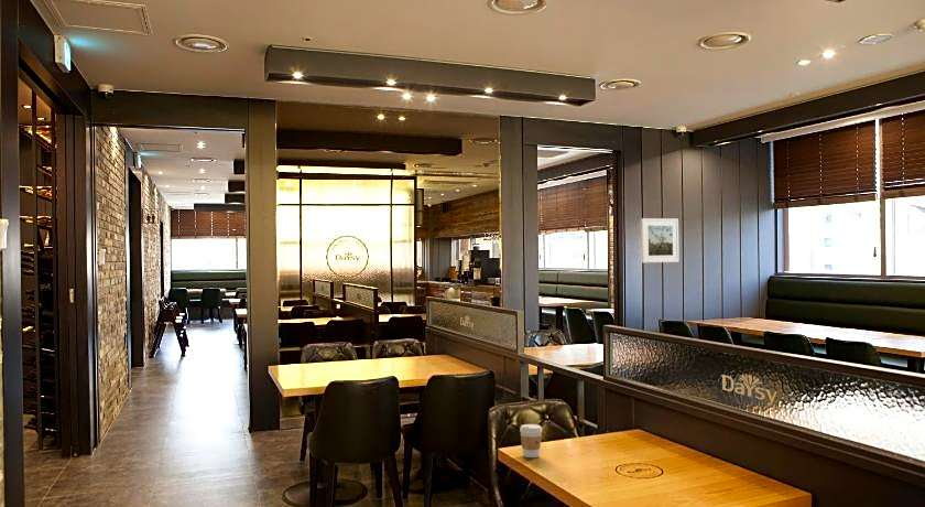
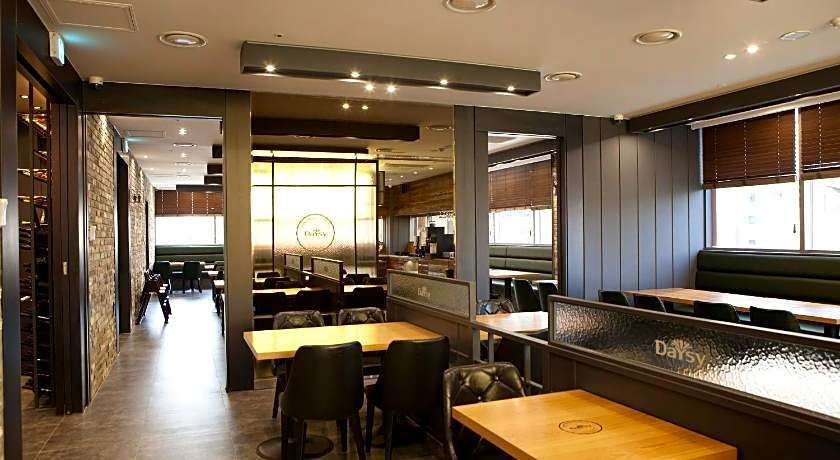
- coffee cup (531, 440)
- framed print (660, 240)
